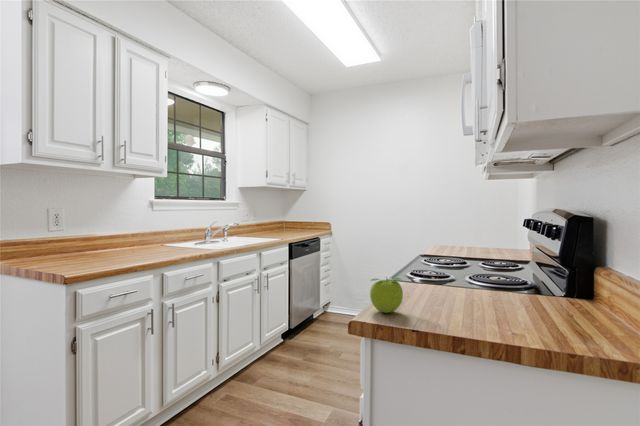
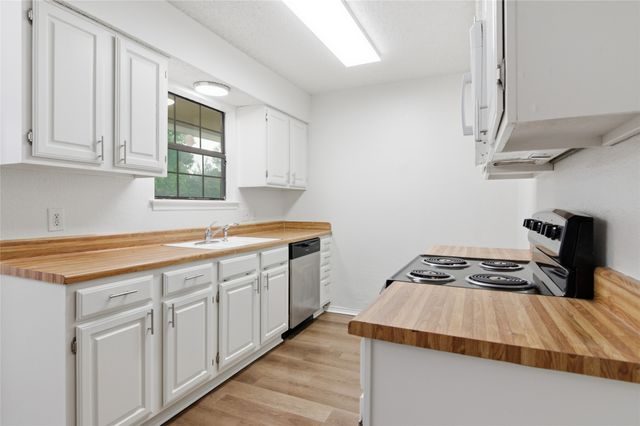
- fruit (386, 294)
